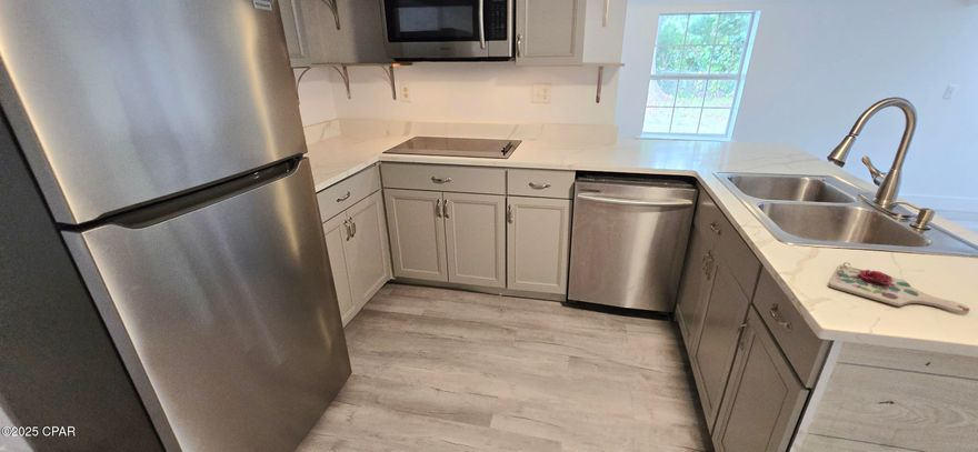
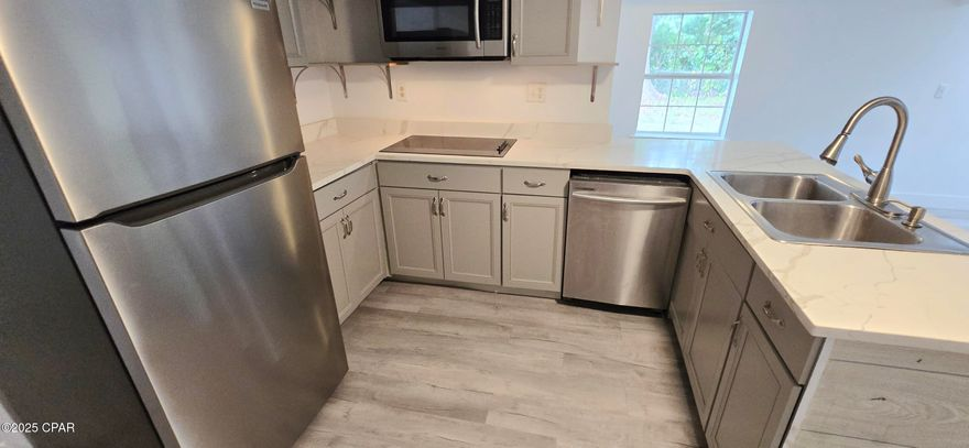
- cutting board (897, 287)
